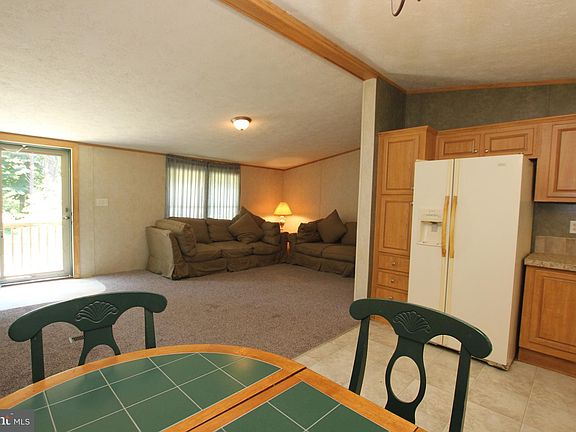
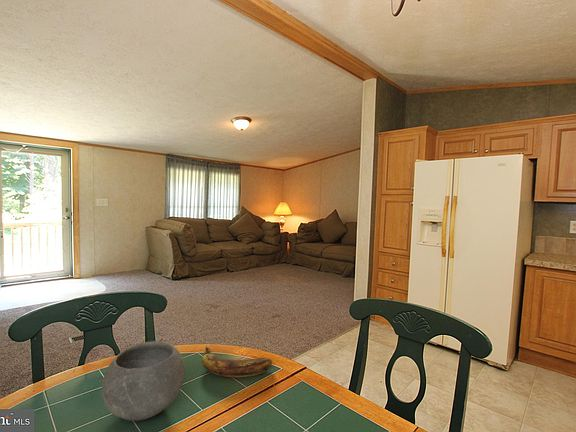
+ bowl (145, 380)
+ banana (233, 360)
